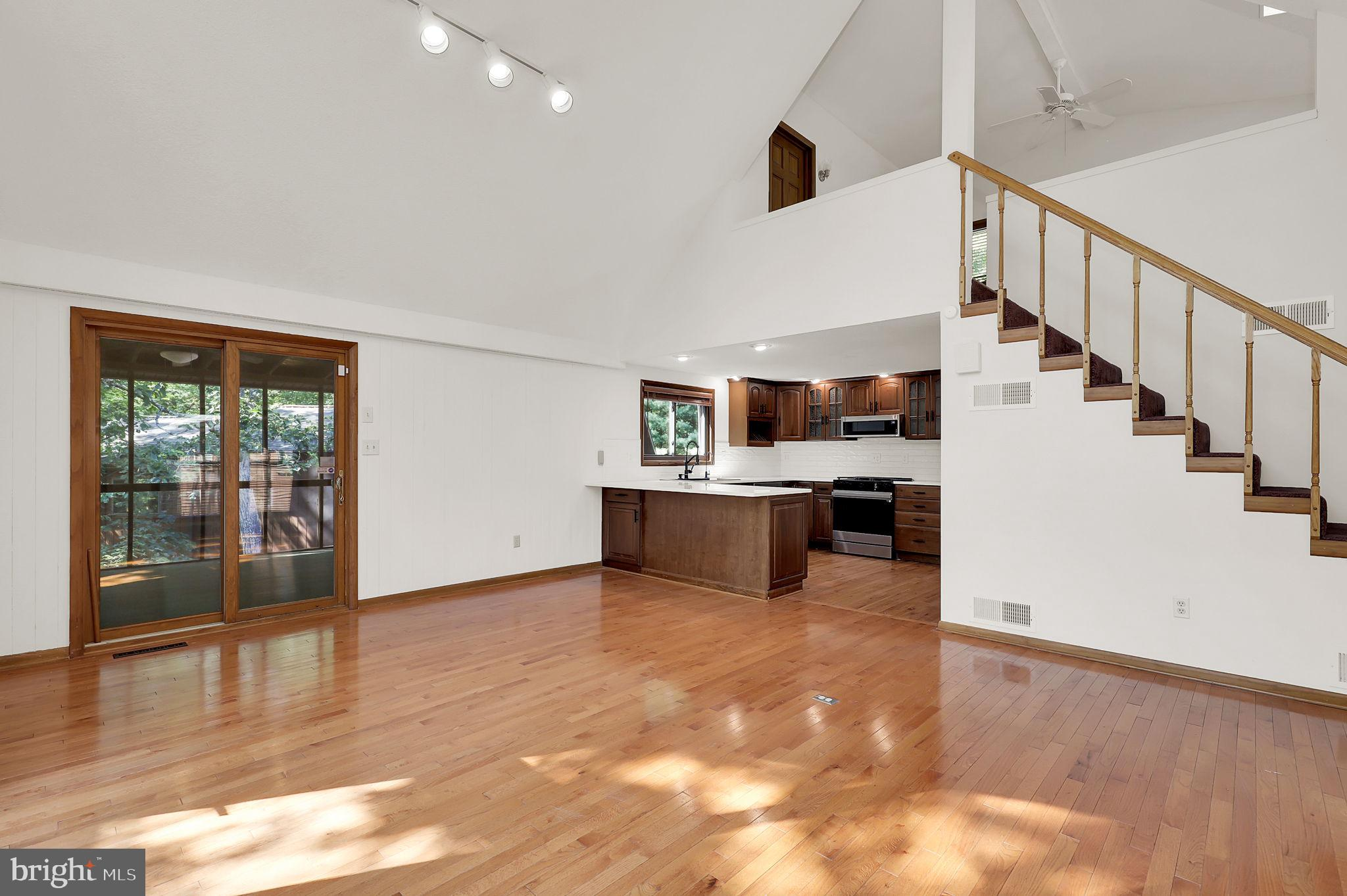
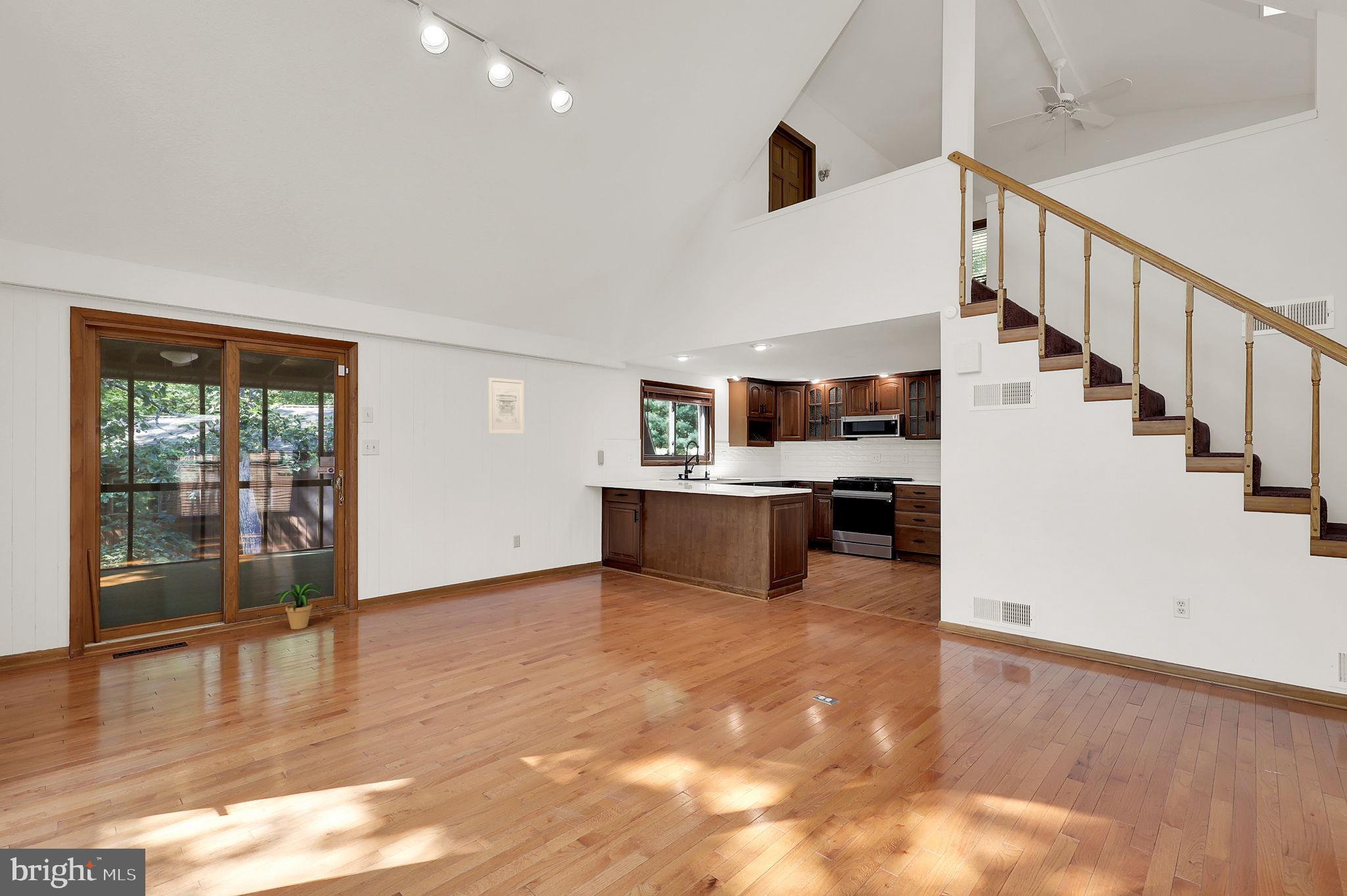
+ potted plant (299, 606)
+ wall art (506, 406)
